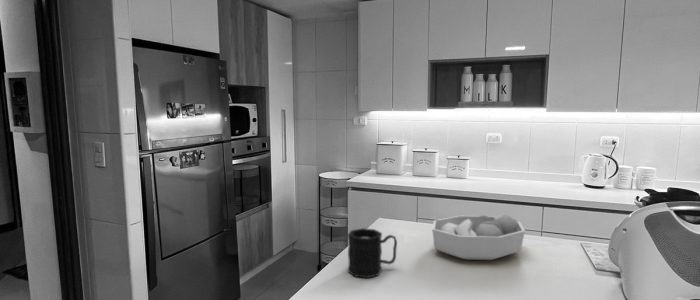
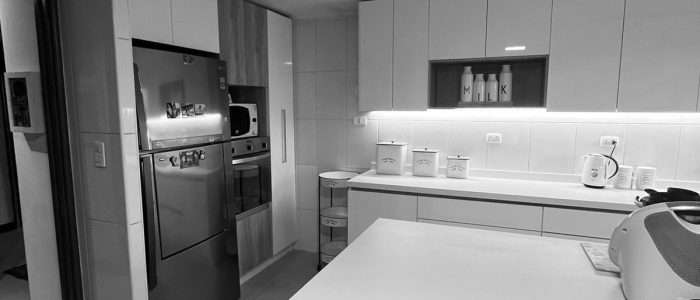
- mug (372, 251)
- fruit bowl (477, 232)
